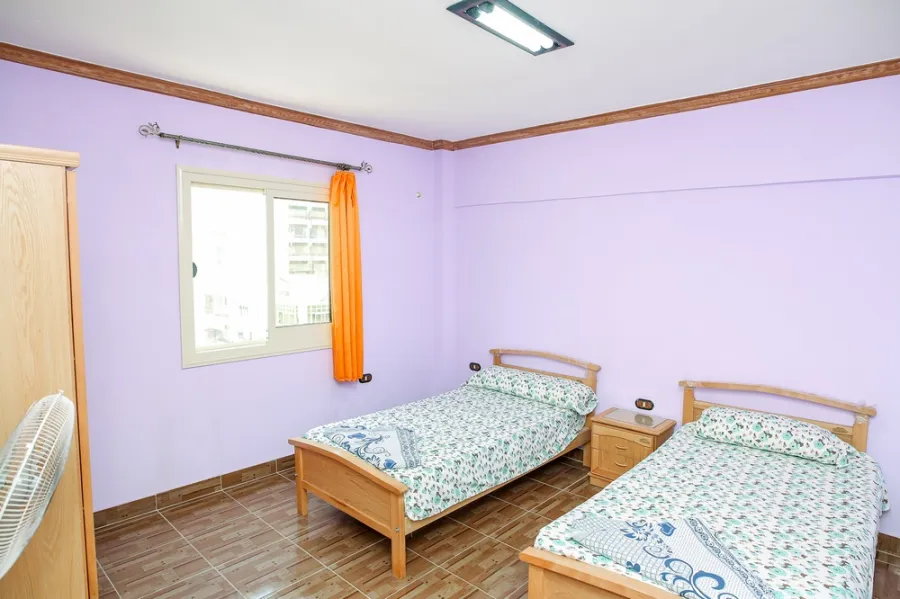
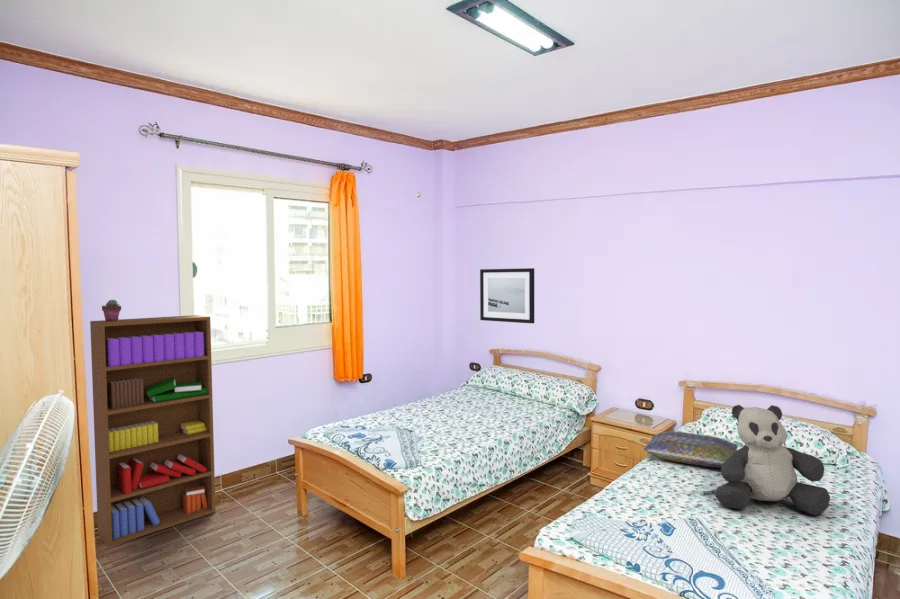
+ potted succulent (111, 309)
+ cushion (691, 447)
+ bookshelf (156, 421)
+ teddy bear (768, 456)
+ wall art (506, 295)
